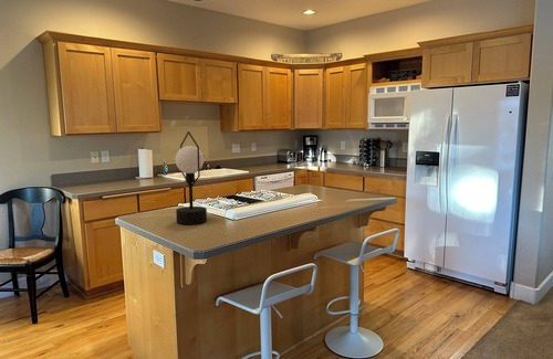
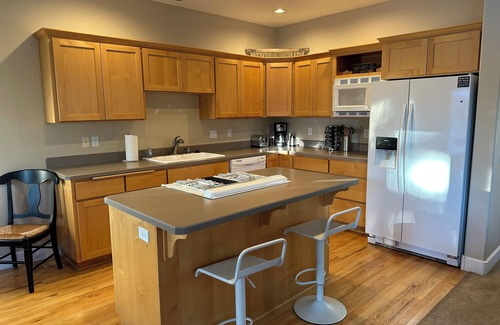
- table lamp (190, 177)
